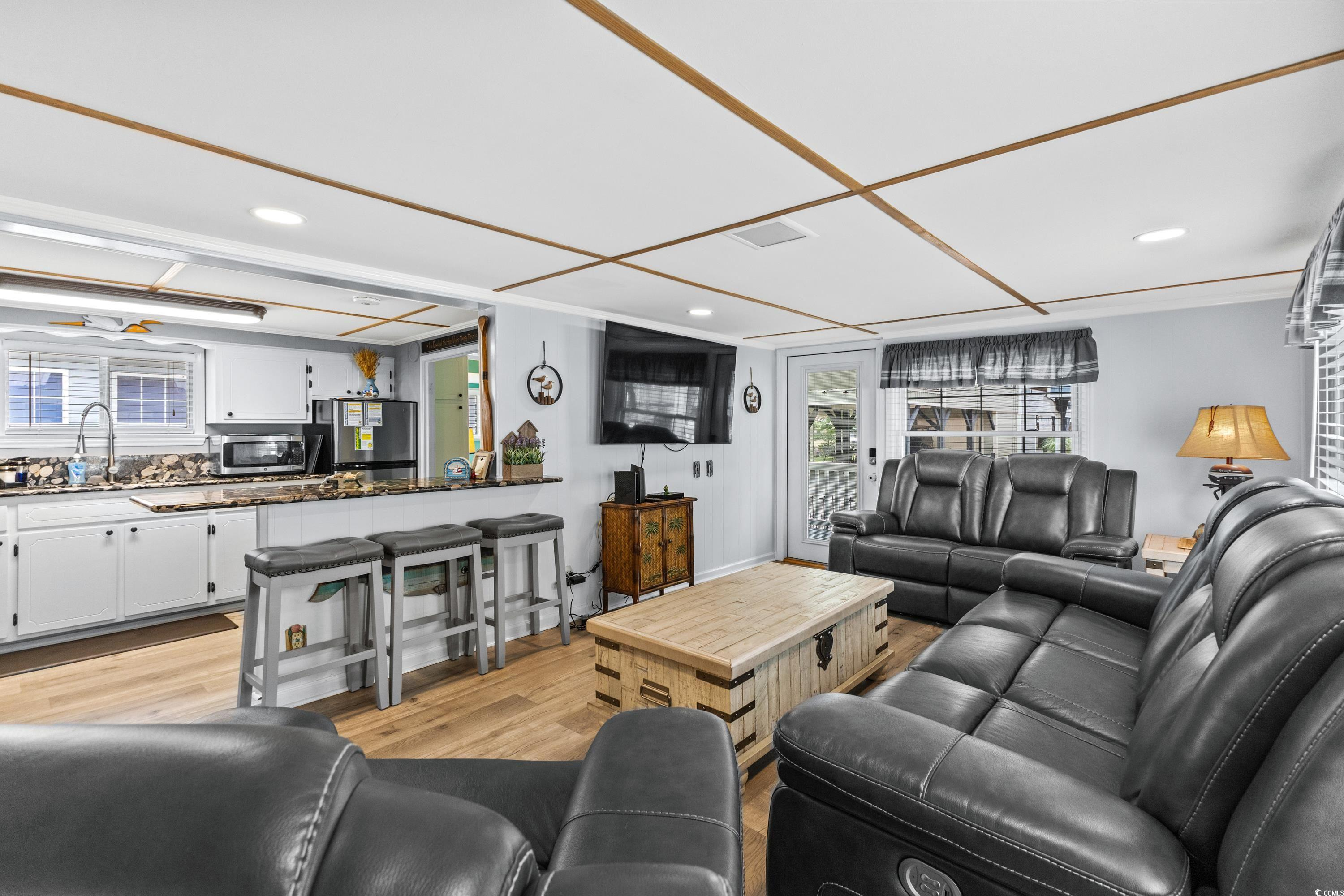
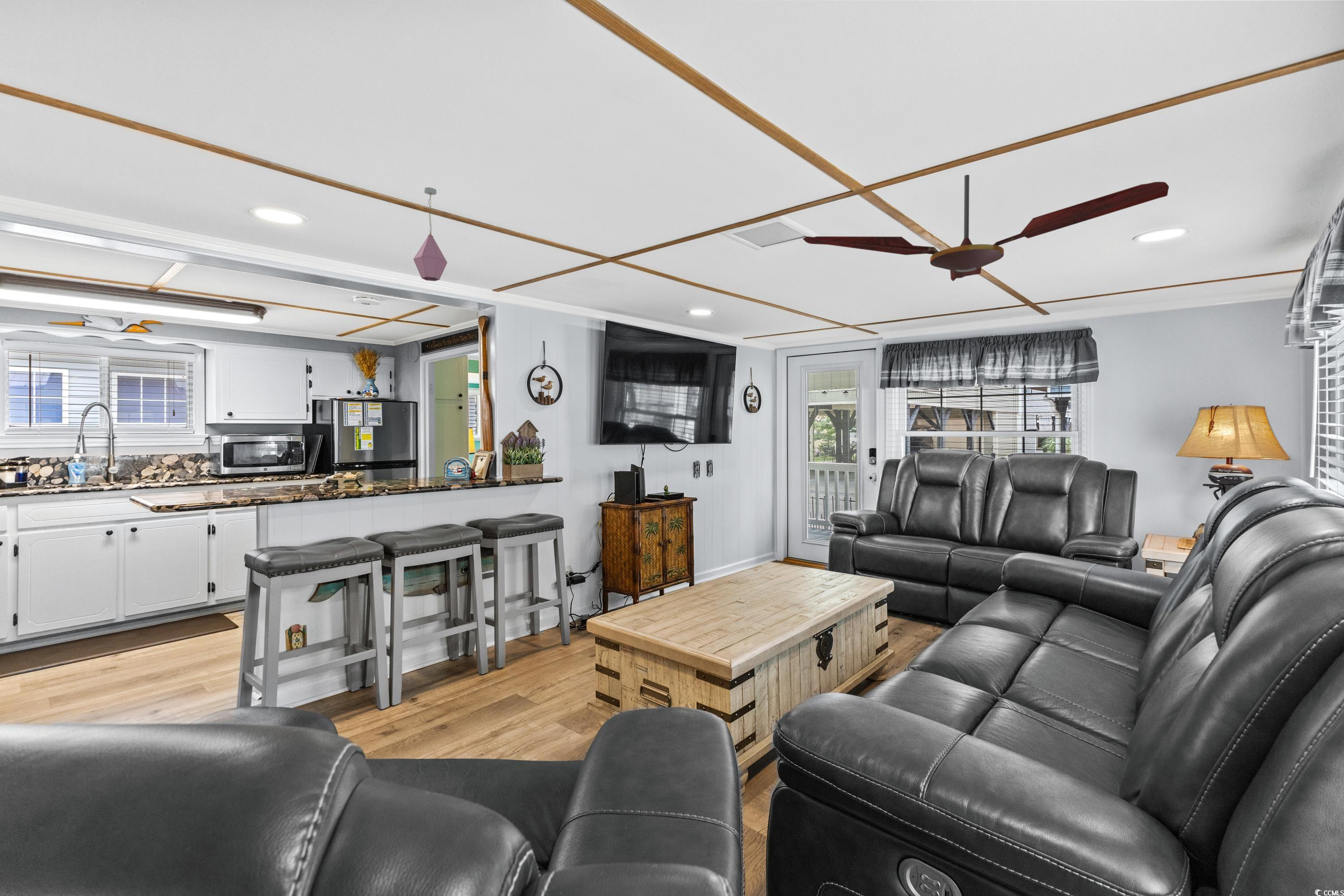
+ pendant light (430, 234)
+ ceiling fan (964, 233)
